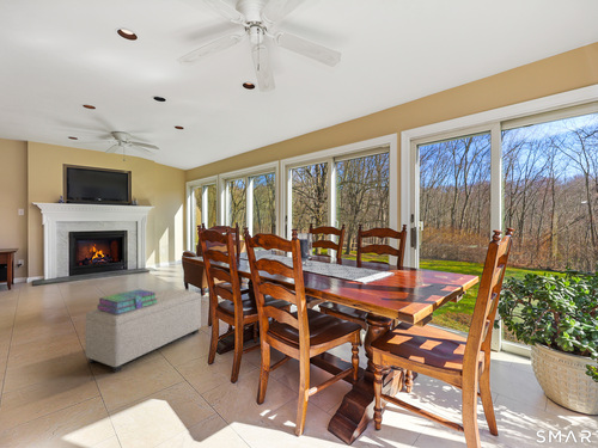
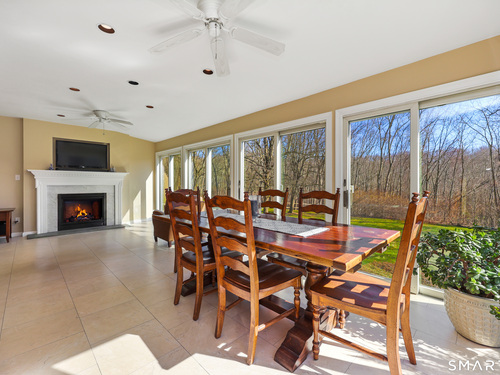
- stack of books (128, 300)
- ottoman (150, 321)
